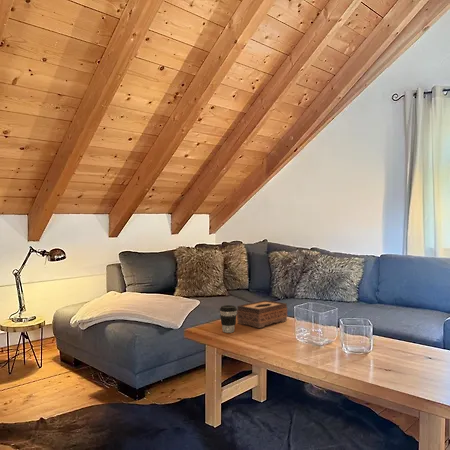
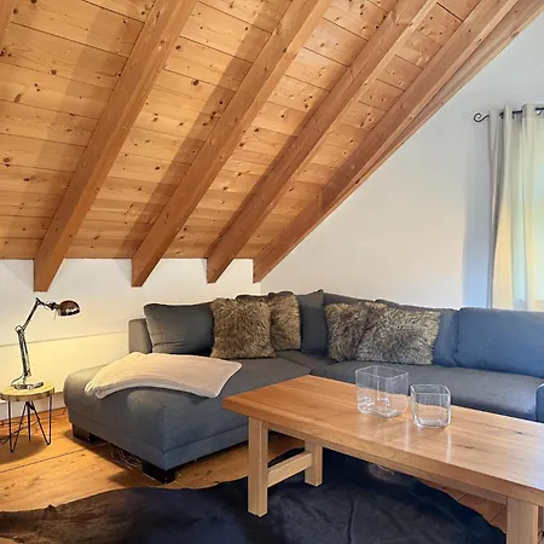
- coffee cup (228, 318)
- tissue box (262, 313)
